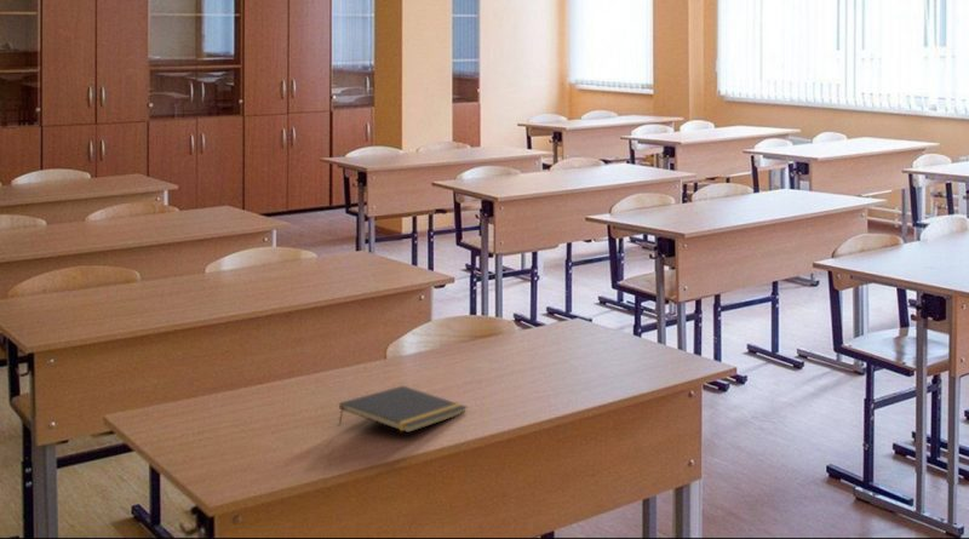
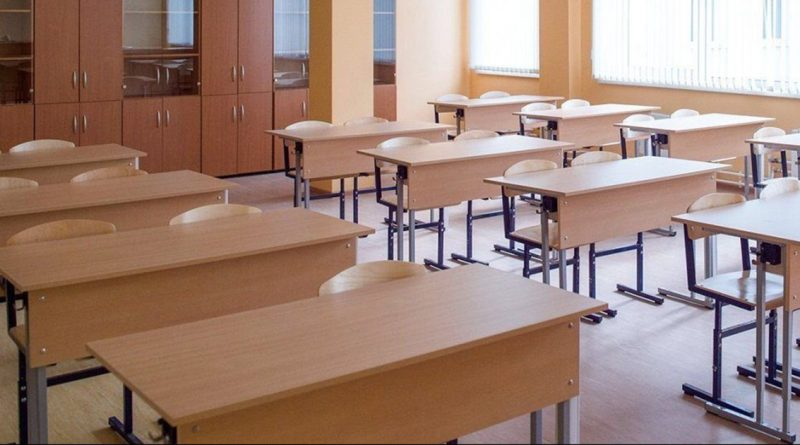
- notepad (405, 407)
